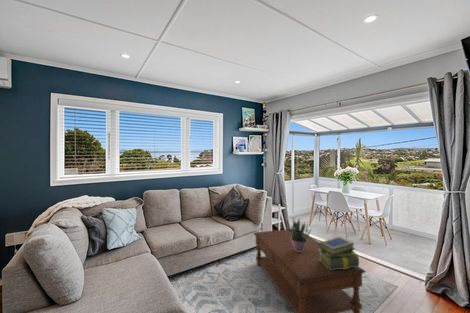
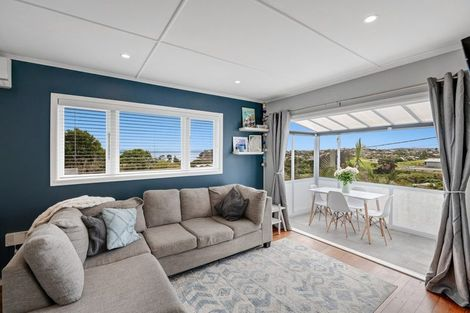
- stack of books (337, 252)
- coffee table (298, 266)
- potted plant (298, 233)
